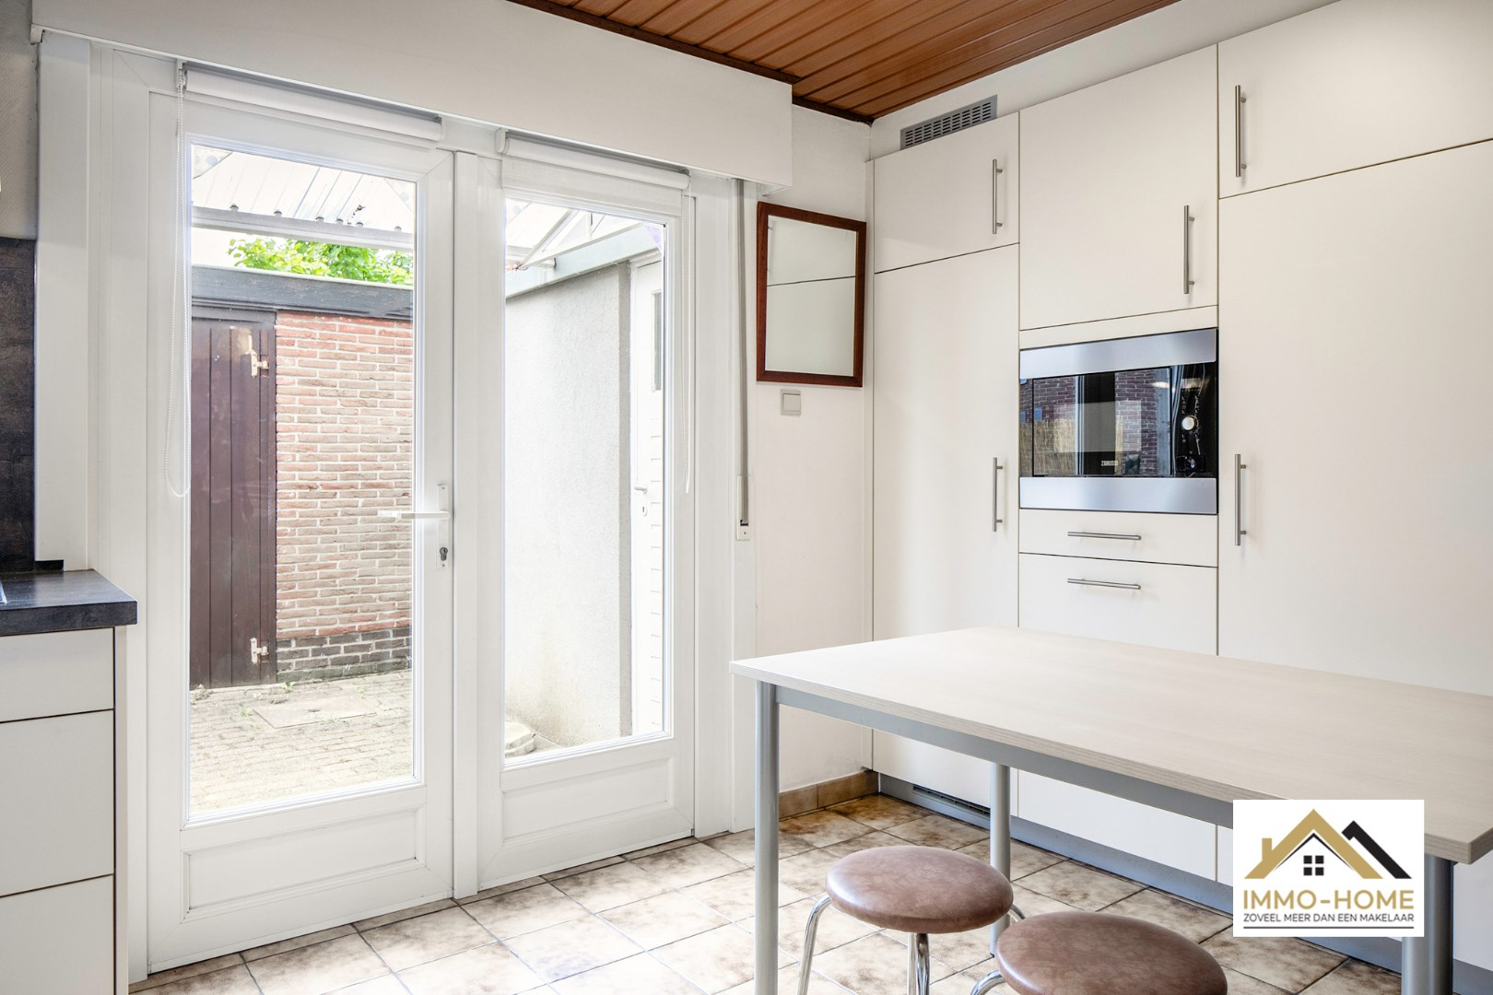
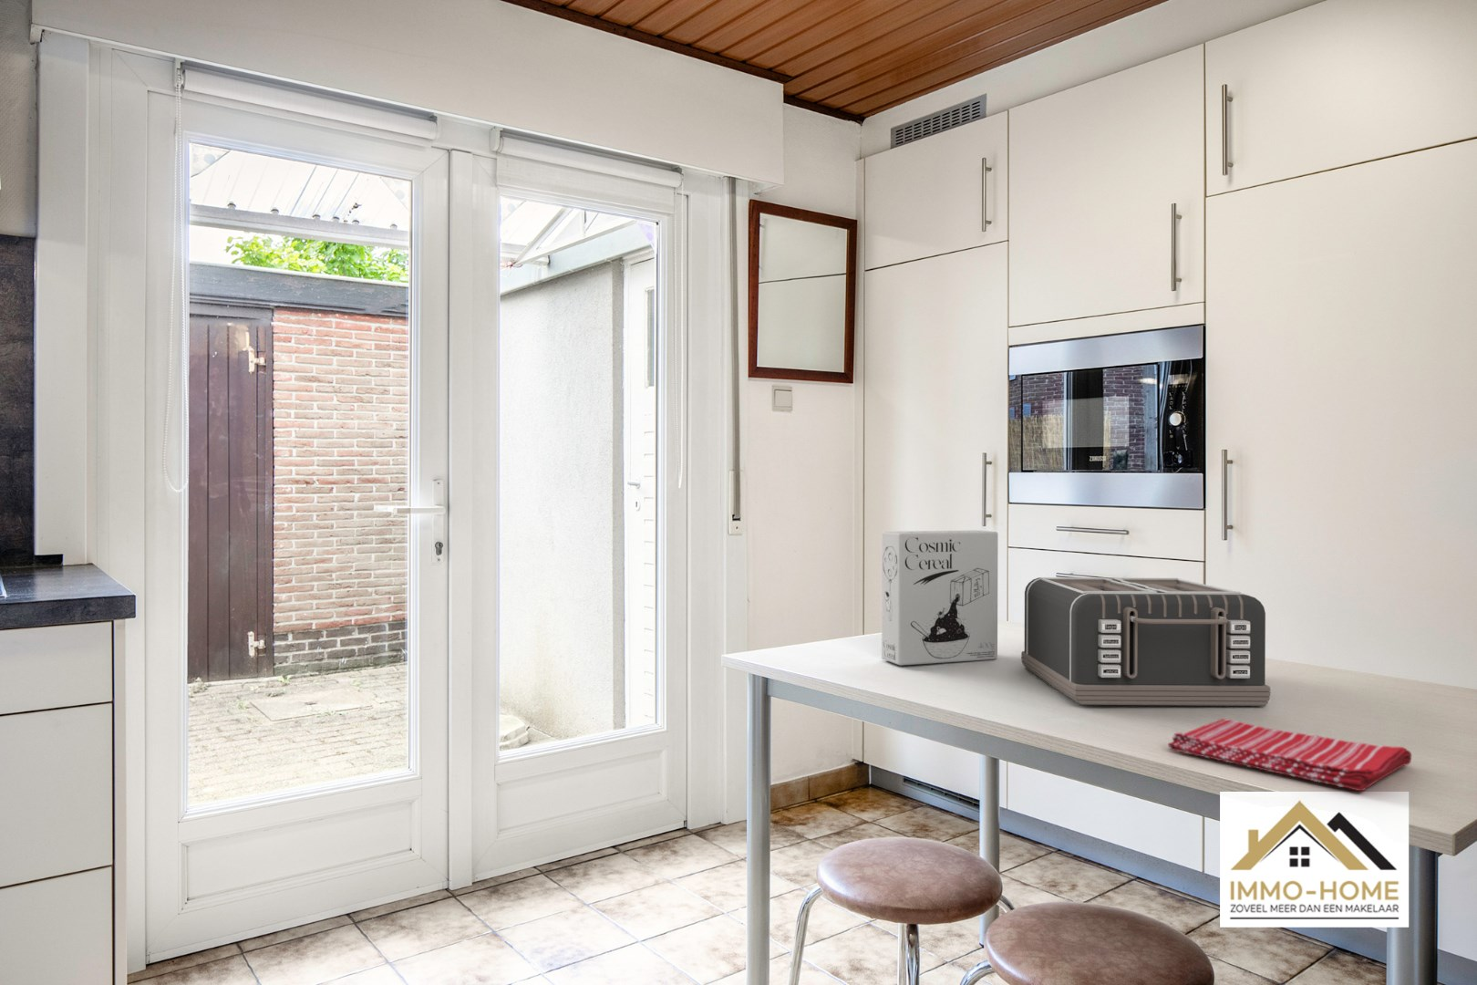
+ toaster (1139, 637)
+ dish towel (1287, 748)
+ cereal box (940, 595)
